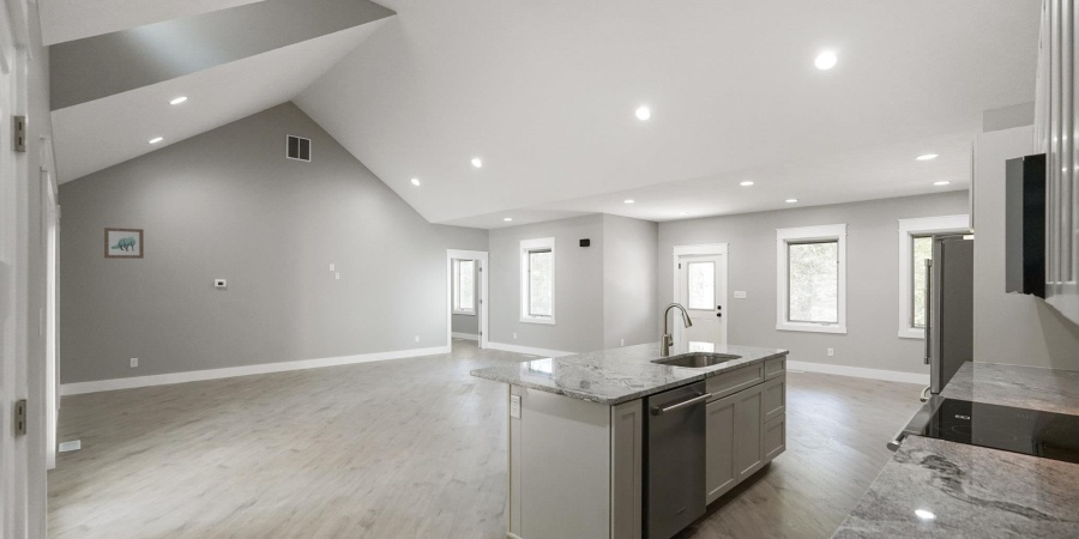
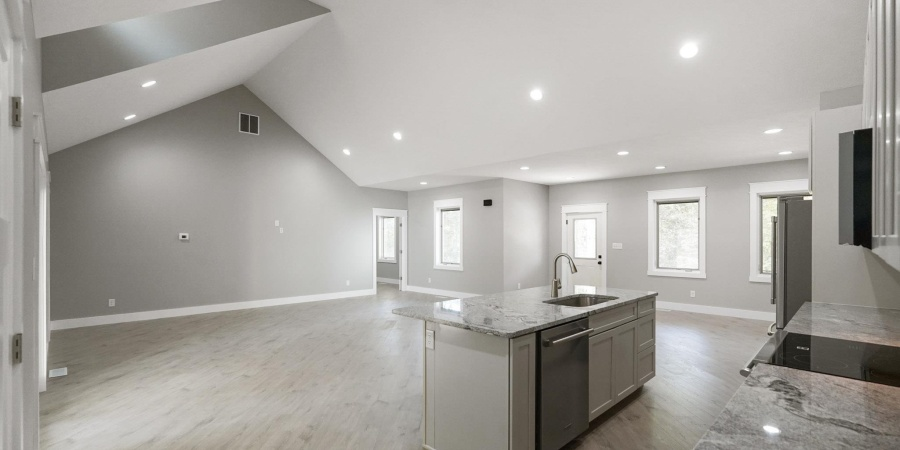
- wall art (123, 243)
